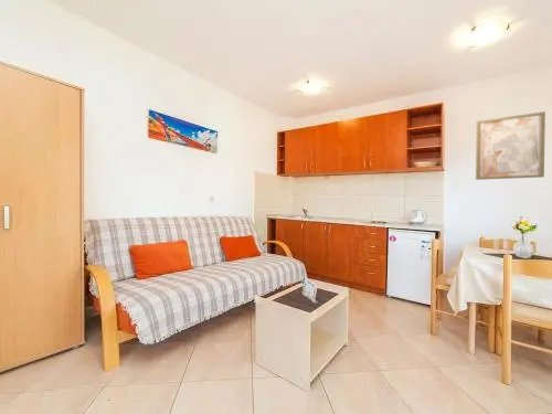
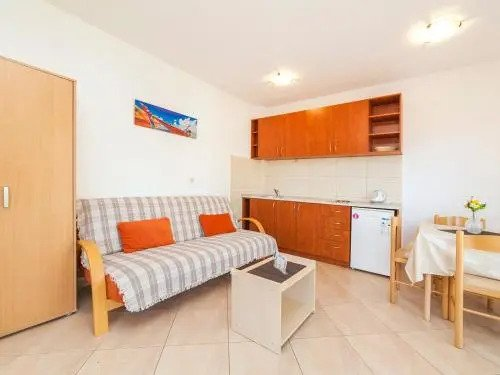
- wall art (508, 147)
